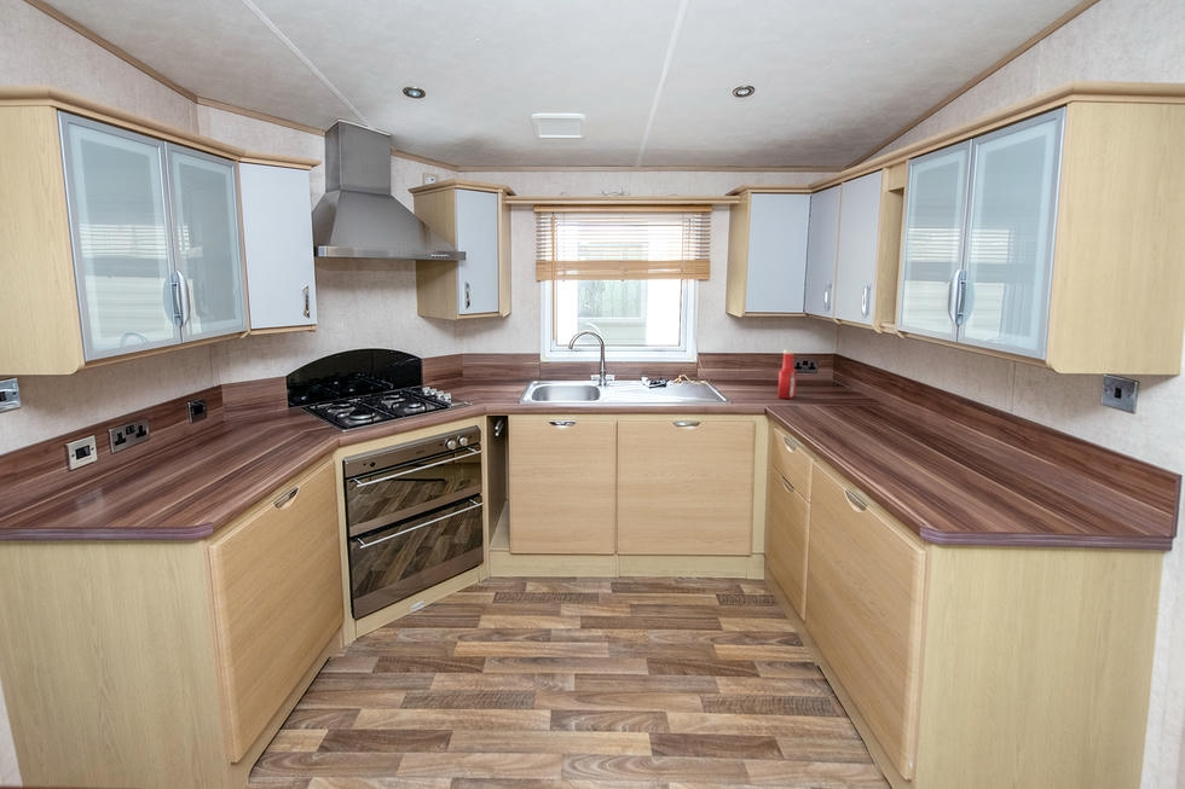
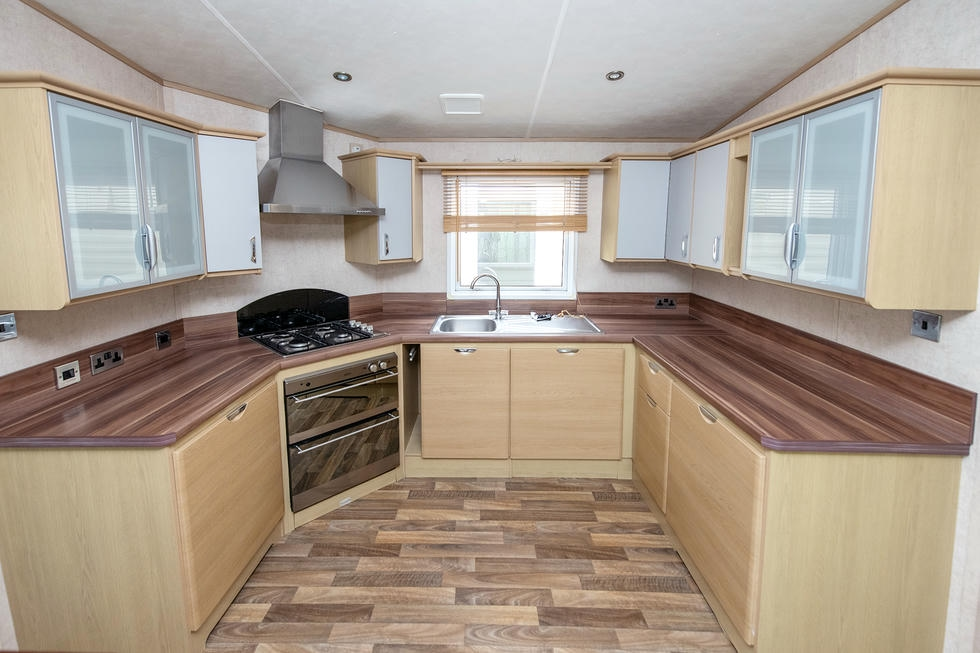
- soap bottle (787, 373)
